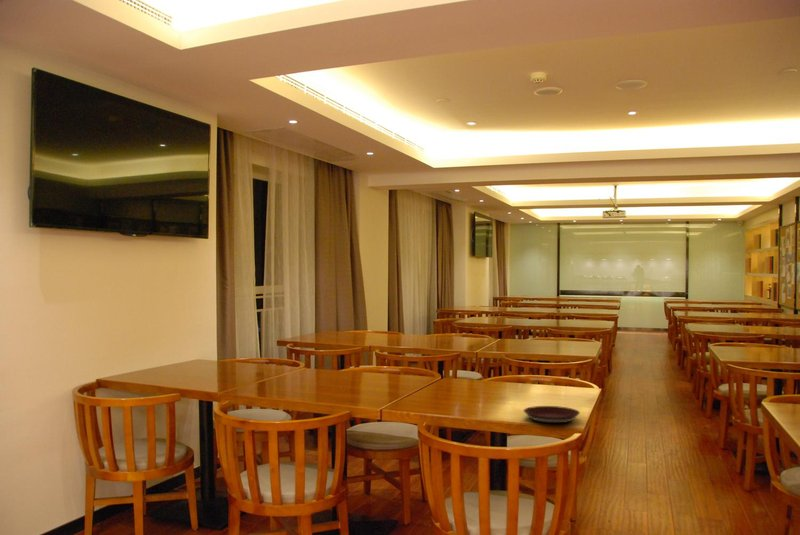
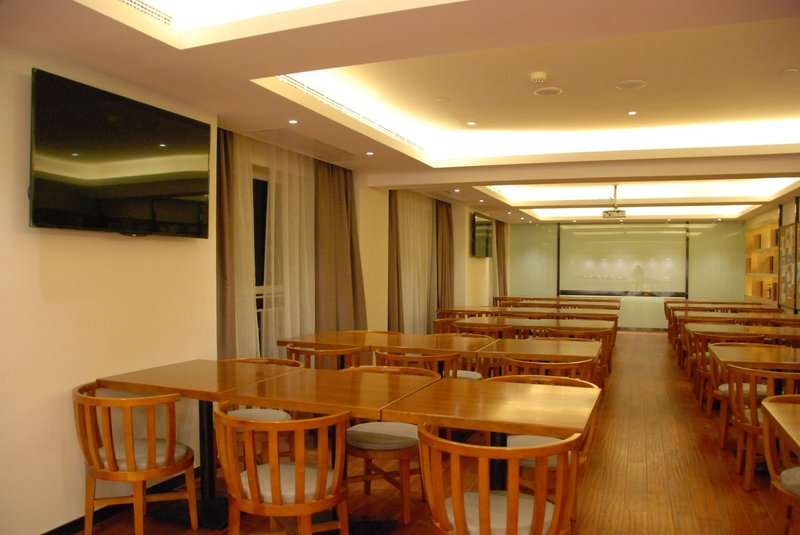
- plate (551, 415)
